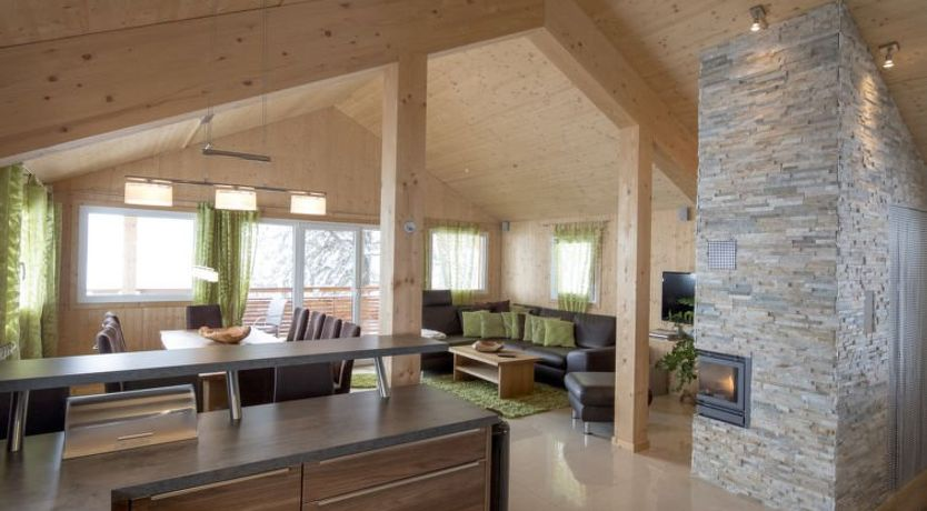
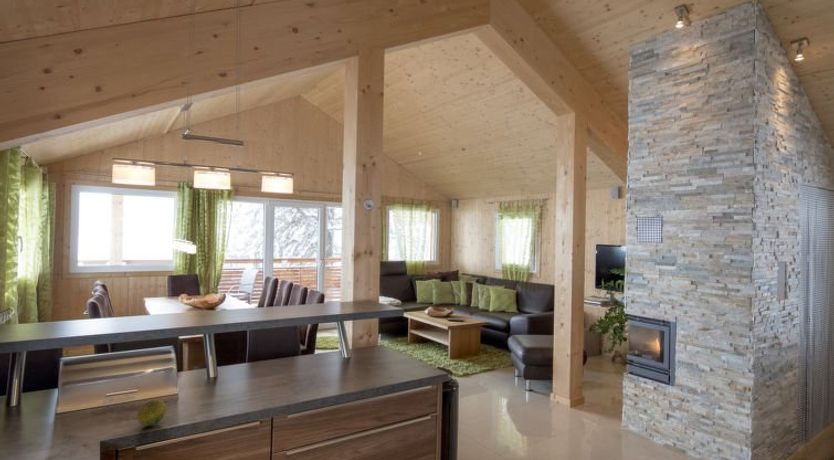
+ fruit (151, 412)
